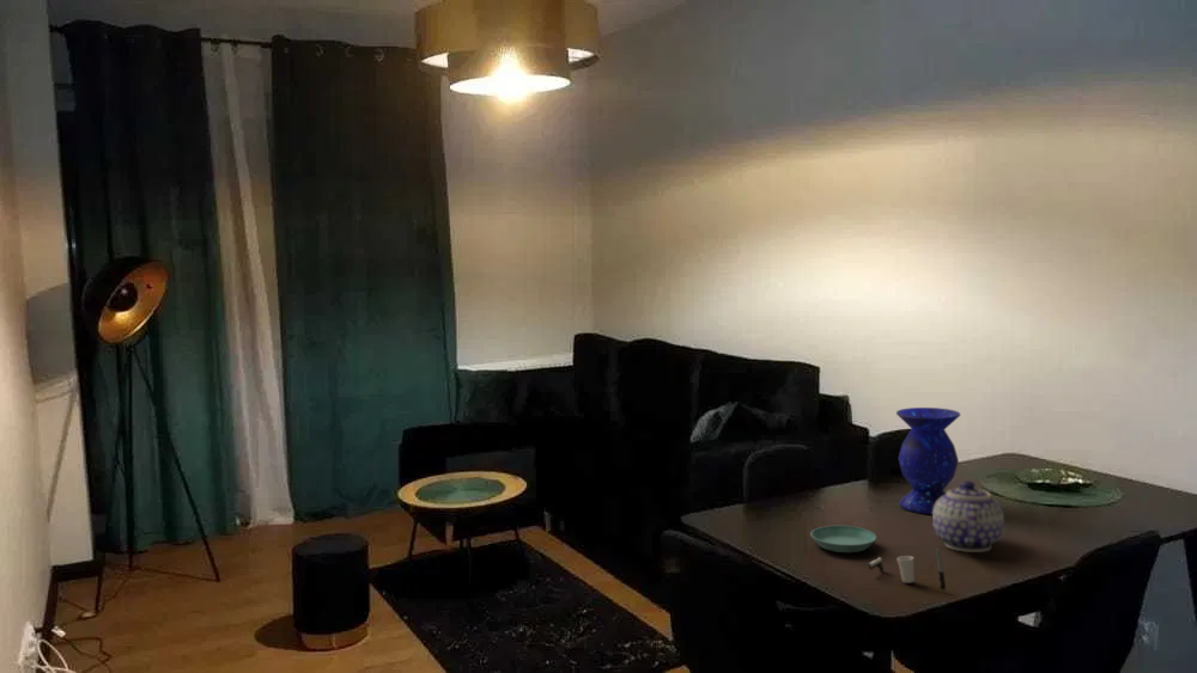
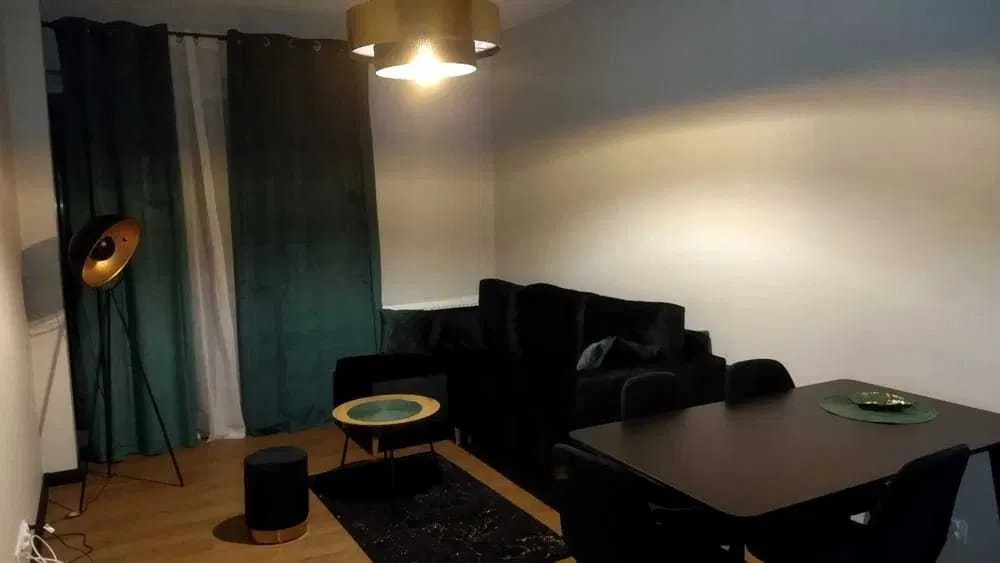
- cup (909, 561)
- saucer (843, 539)
- teapot (967, 513)
- vase (928, 459)
